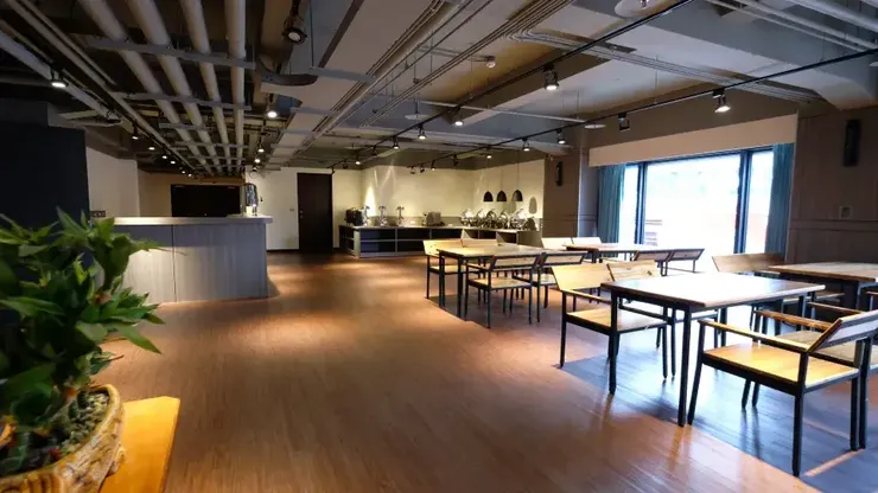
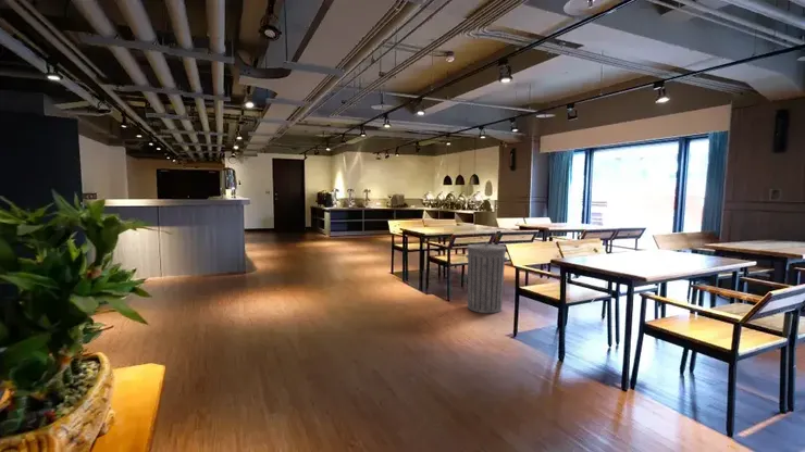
+ trash can (485, 275)
